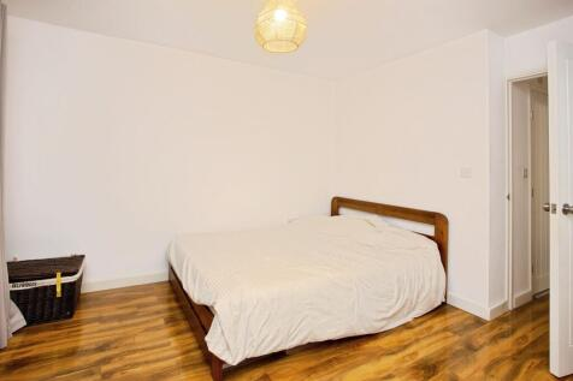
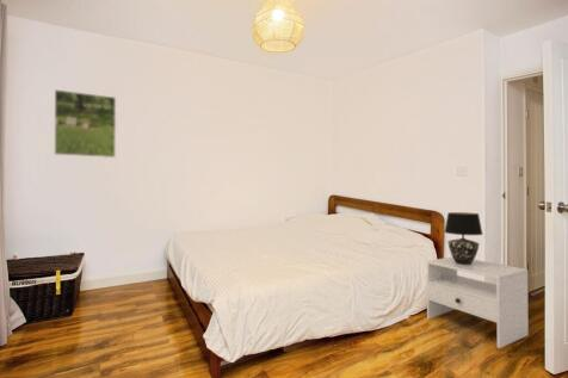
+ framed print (86, 124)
+ nightstand (473, 296)
+ table lamp (463, 237)
